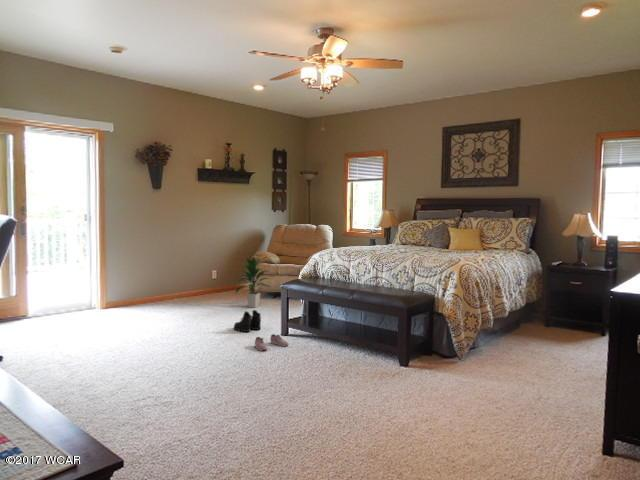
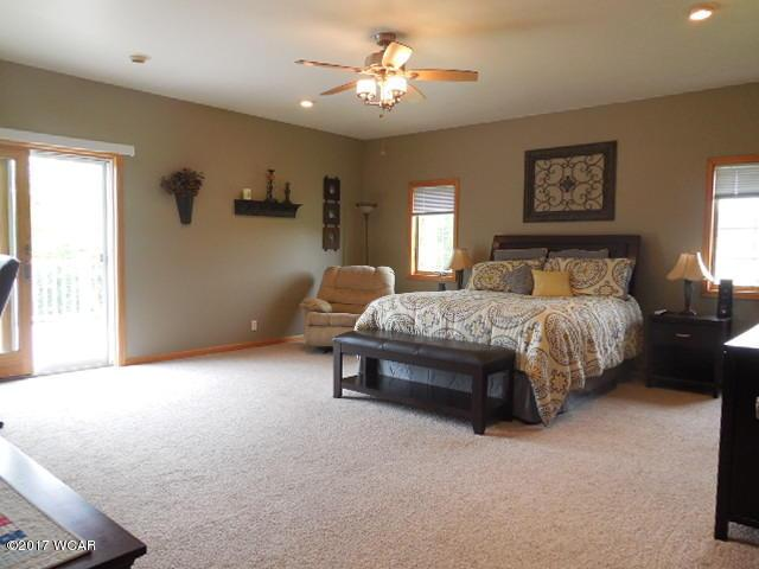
- indoor plant (252, 281)
- shoe (271, 341)
- boots (247, 319)
